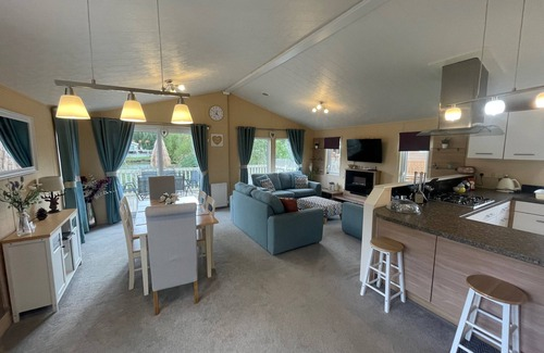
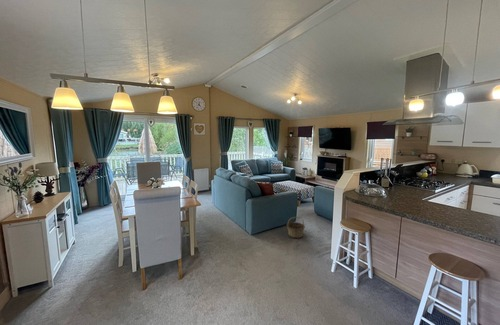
+ basket (295, 226)
